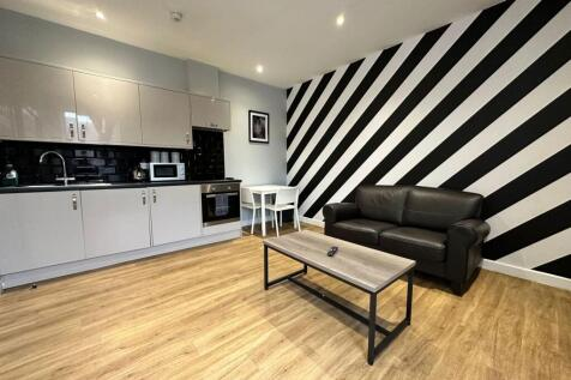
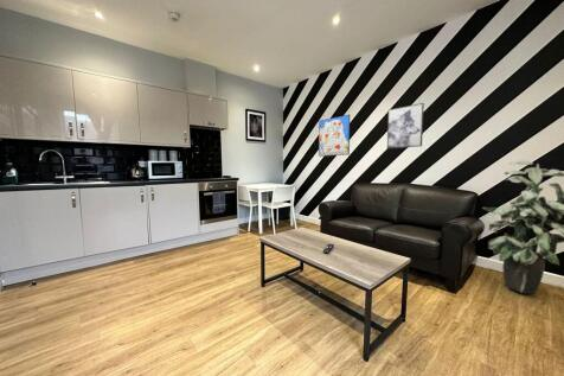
+ wall art (333, 136)
+ indoor plant (523, 225)
+ wall art (404, 127)
